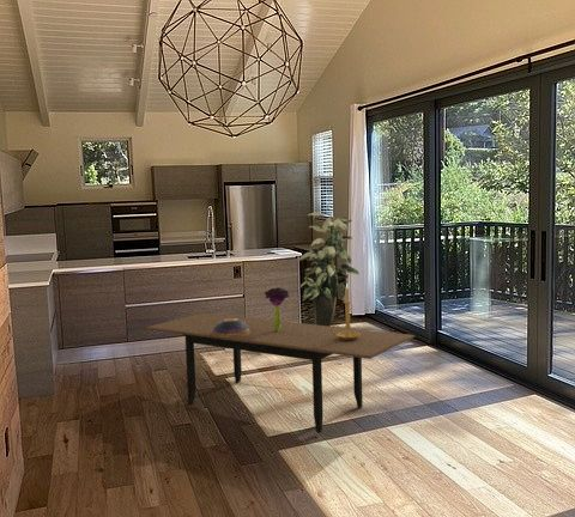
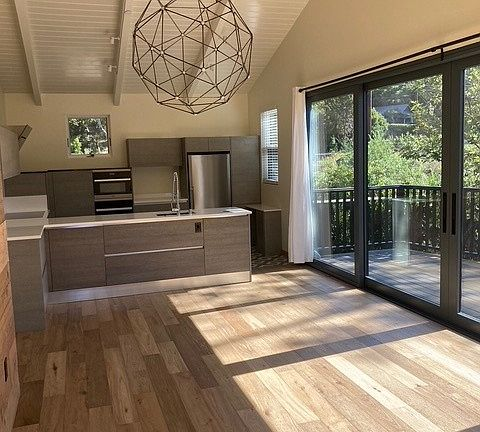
- decorative bowl (230, 326)
- dining table (274, 354)
- indoor plant (325, 269)
- candle holder (346, 310)
- bouquet (277, 309)
